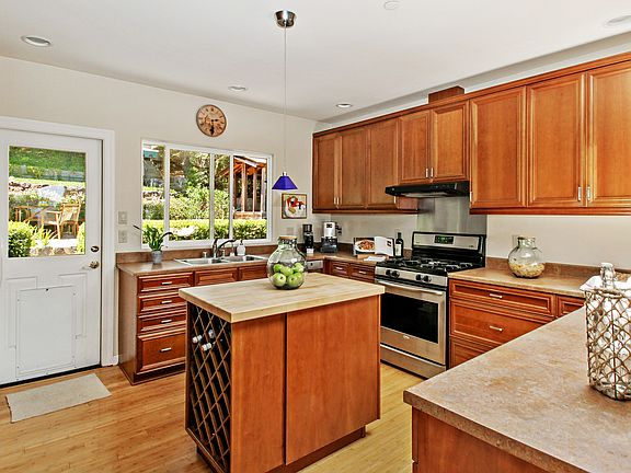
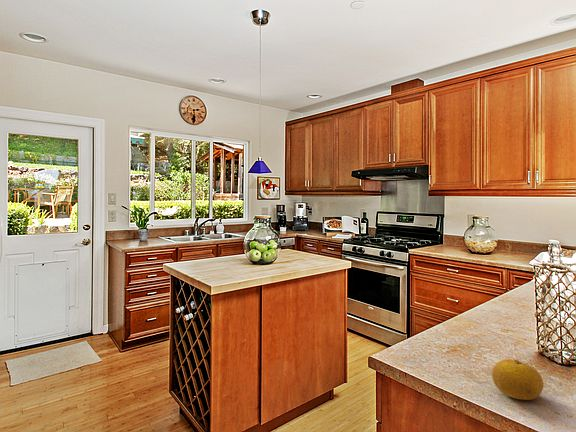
+ fruit (516, 377)
